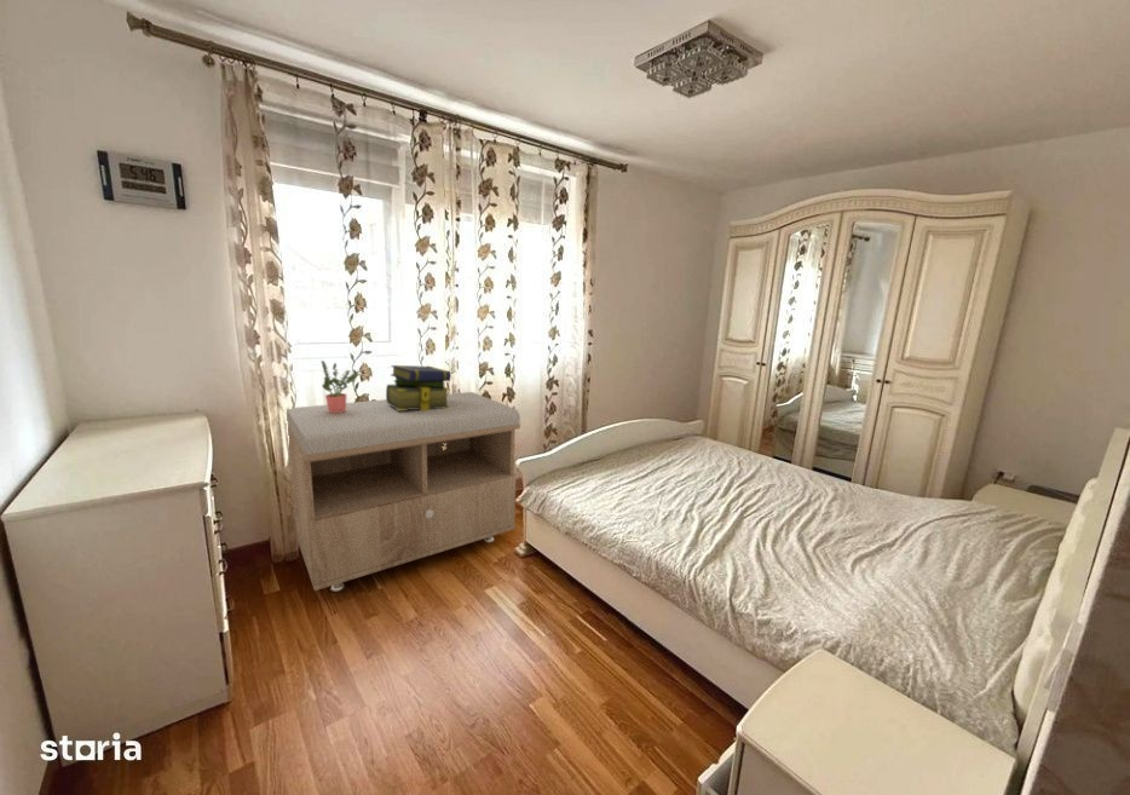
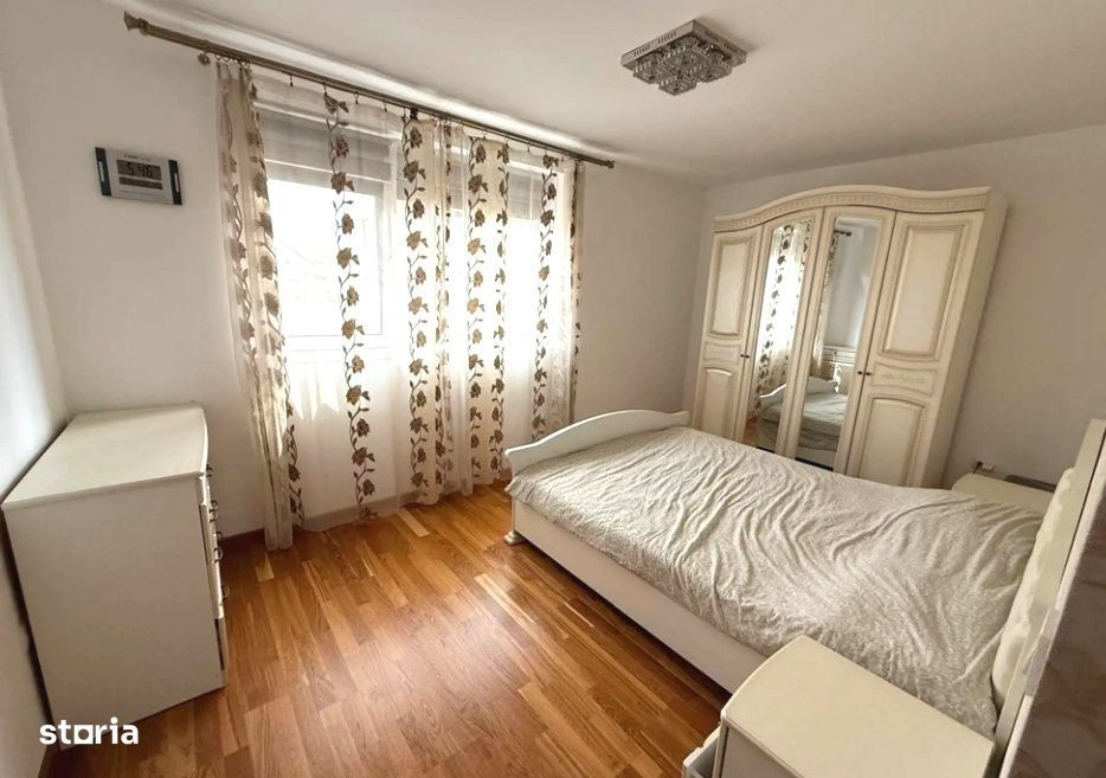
- stack of books (419, 385)
- potted plant (339, 384)
- storage bench (408, 479)
